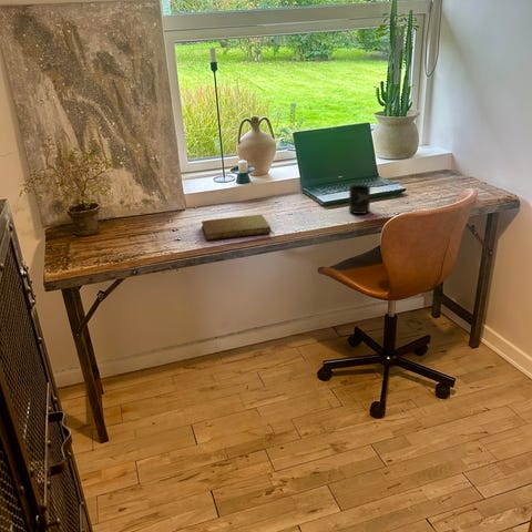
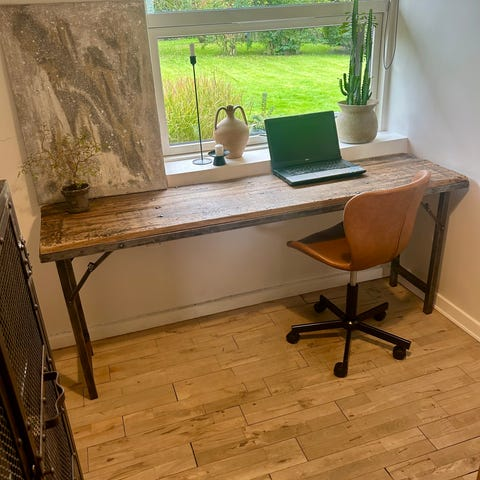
- mug (357, 197)
- notebook (235, 226)
